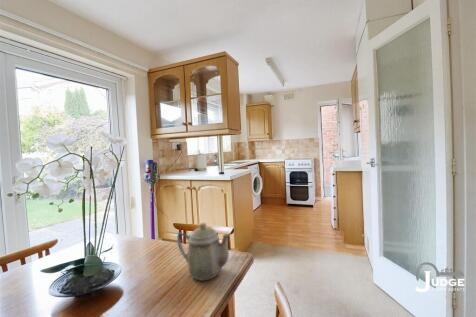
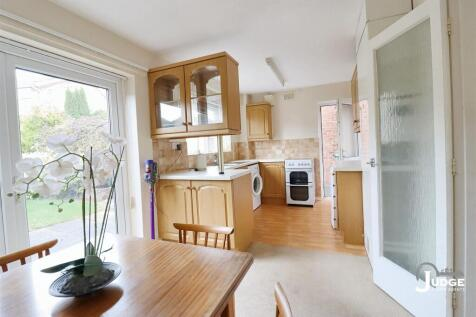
- teapot (204, 248)
